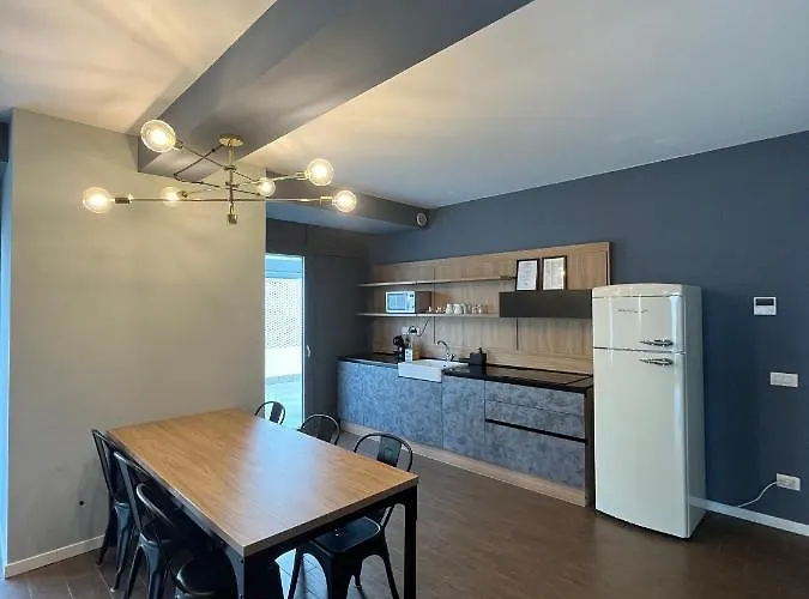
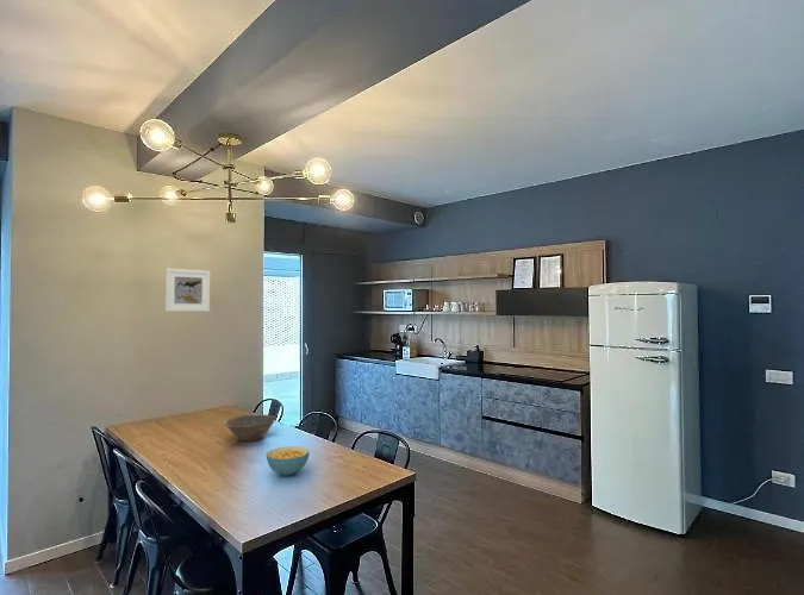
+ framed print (188, 290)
+ cereal bowl (287, 462)
+ bowl (250, 428)
